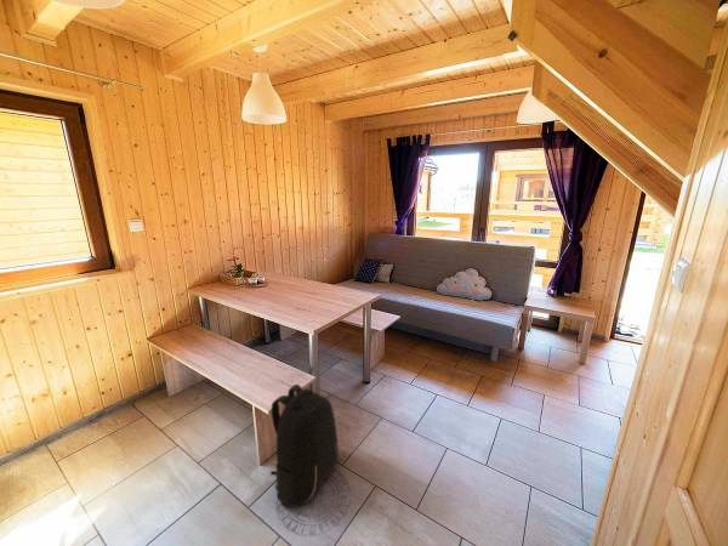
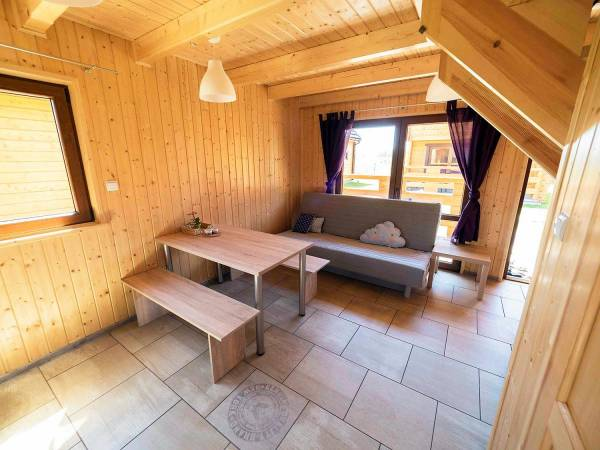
- backpack (300, 434)
